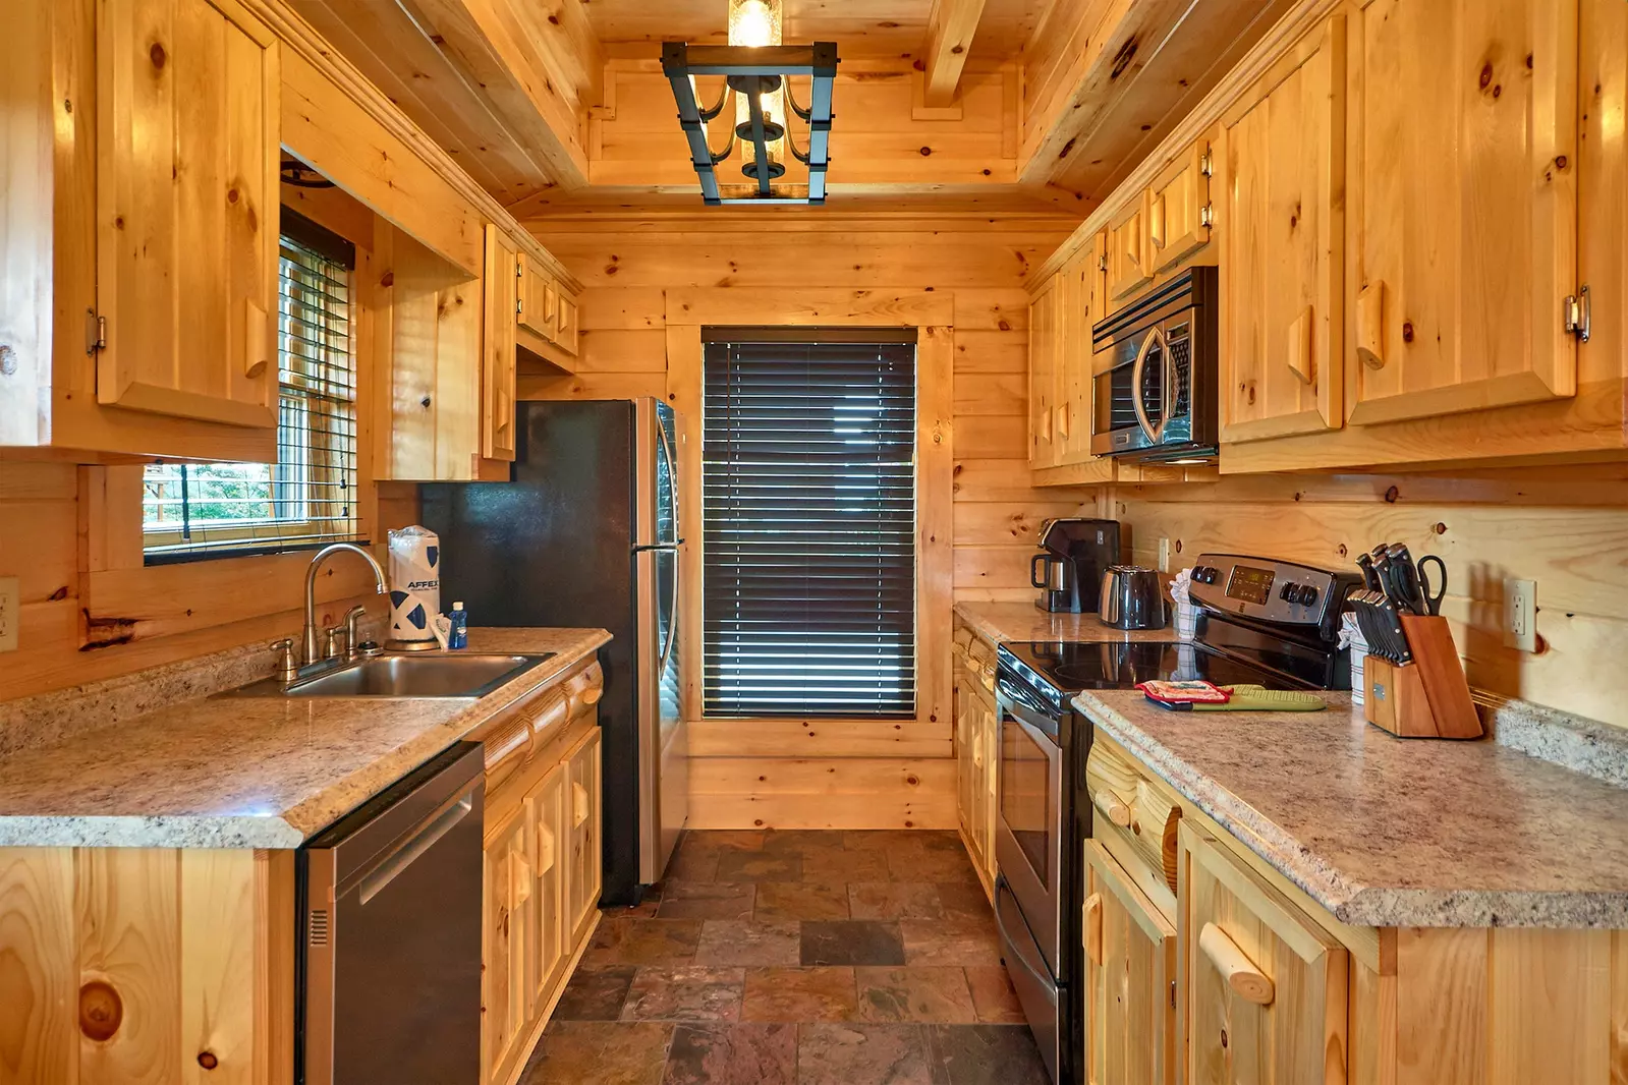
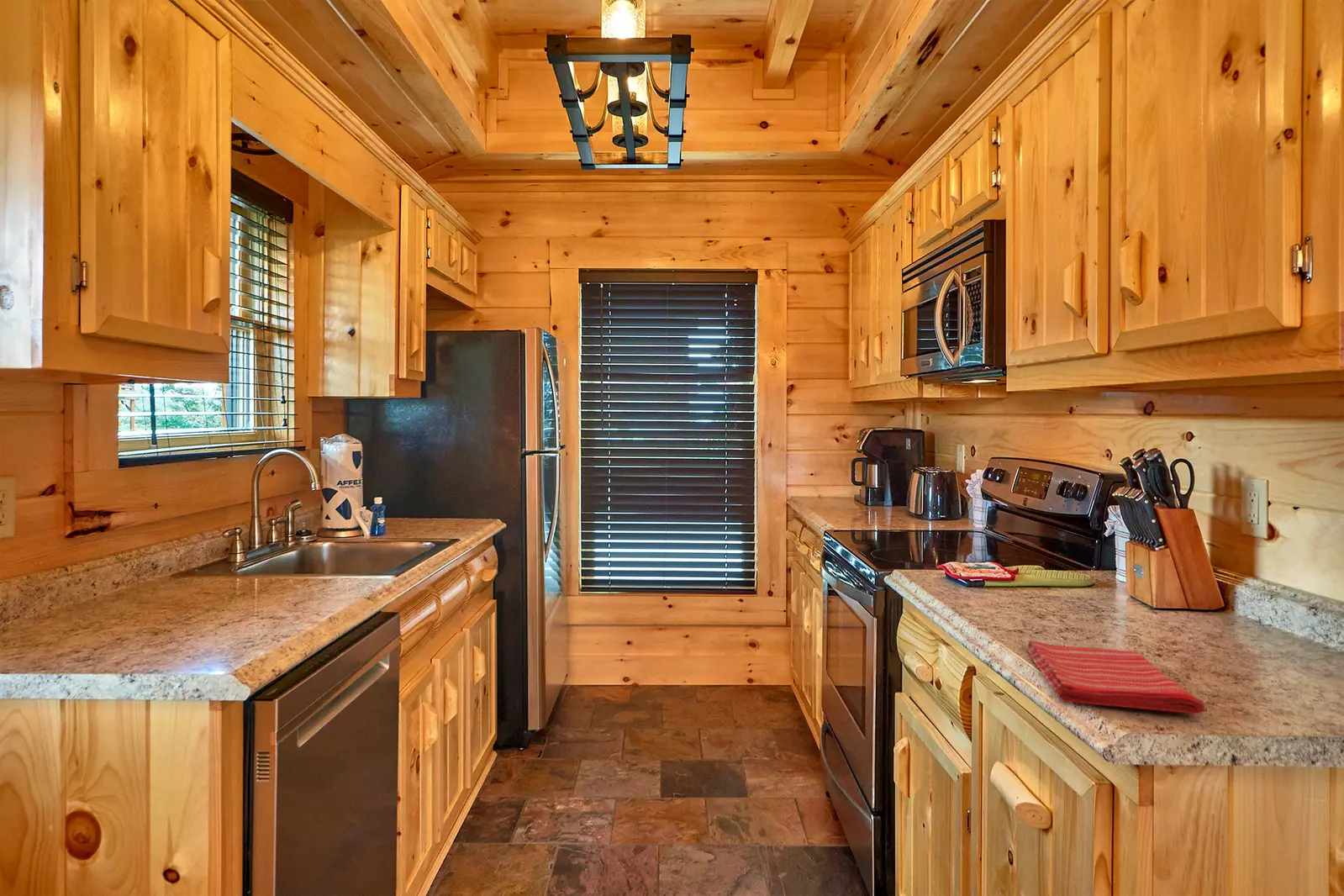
+ dish towel (1104, 672)
